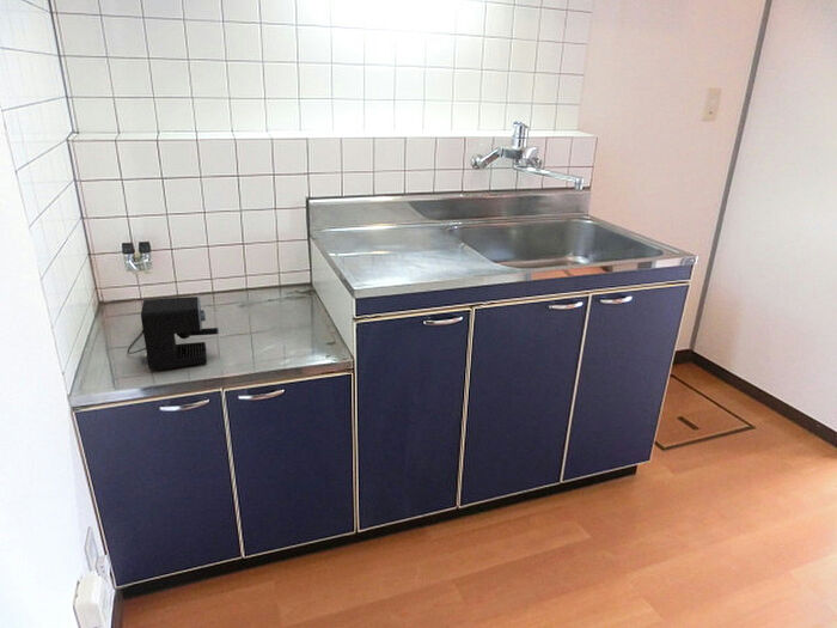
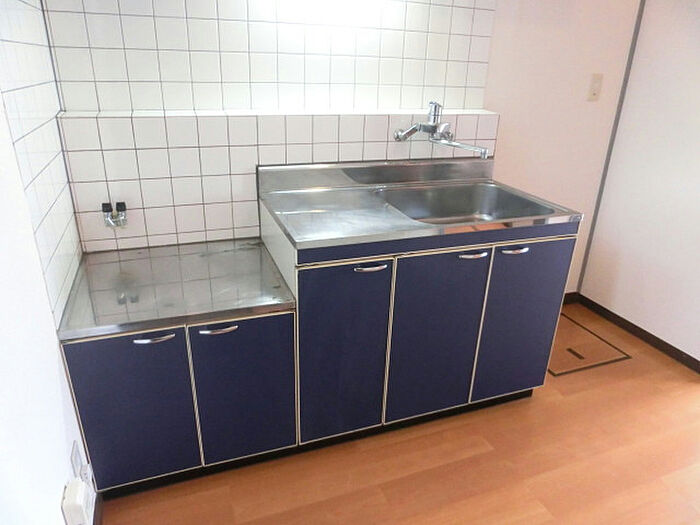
- coffee maker (171, 319)
